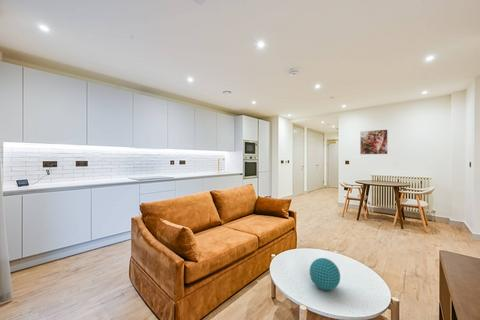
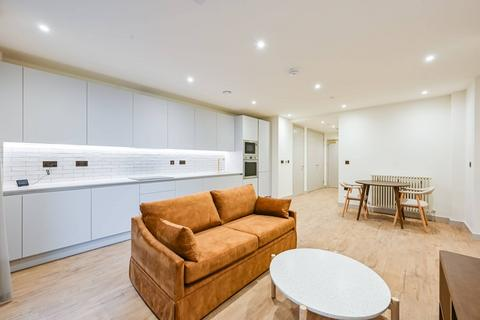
- decorative ball (324, 273)
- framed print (373, 142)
